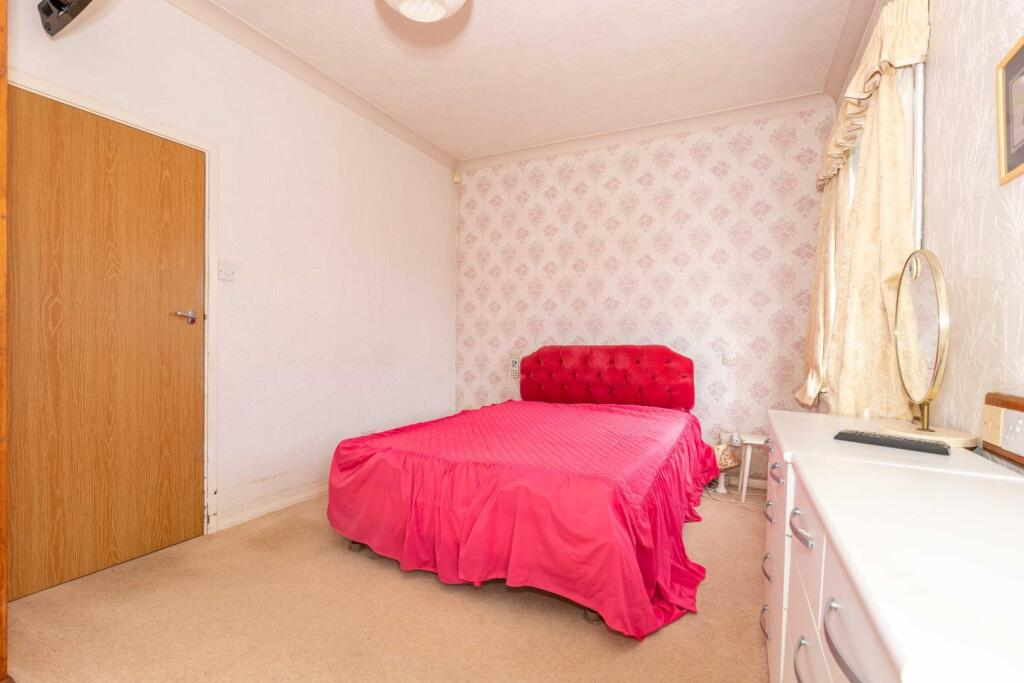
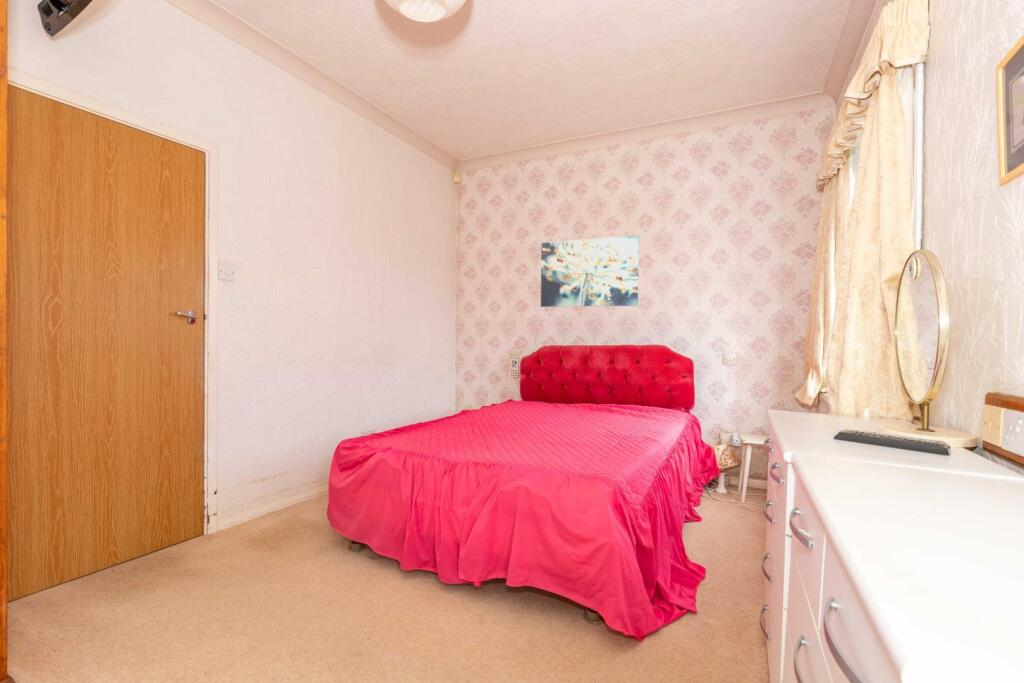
+ wall art (587, 272)
